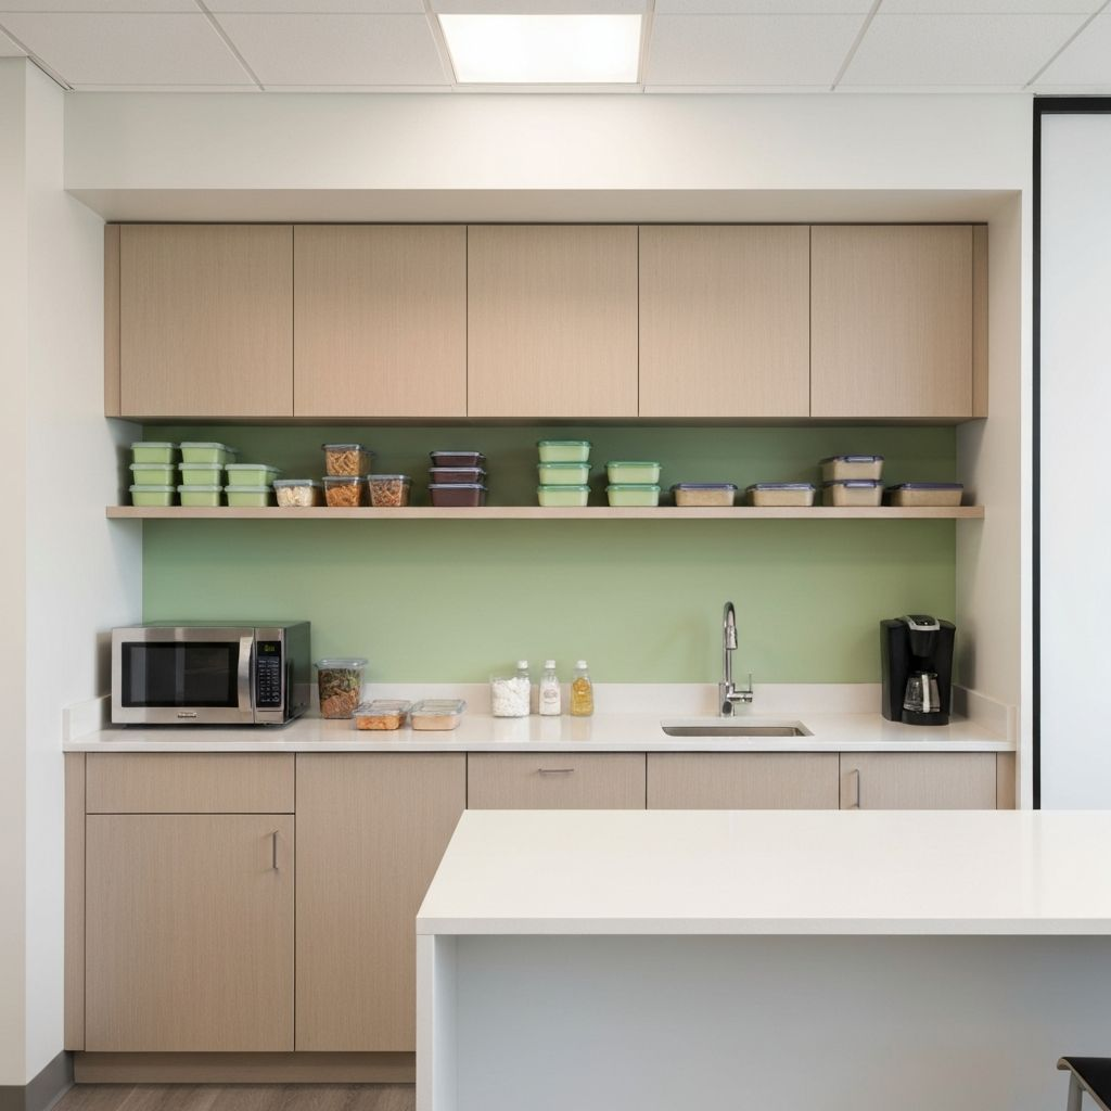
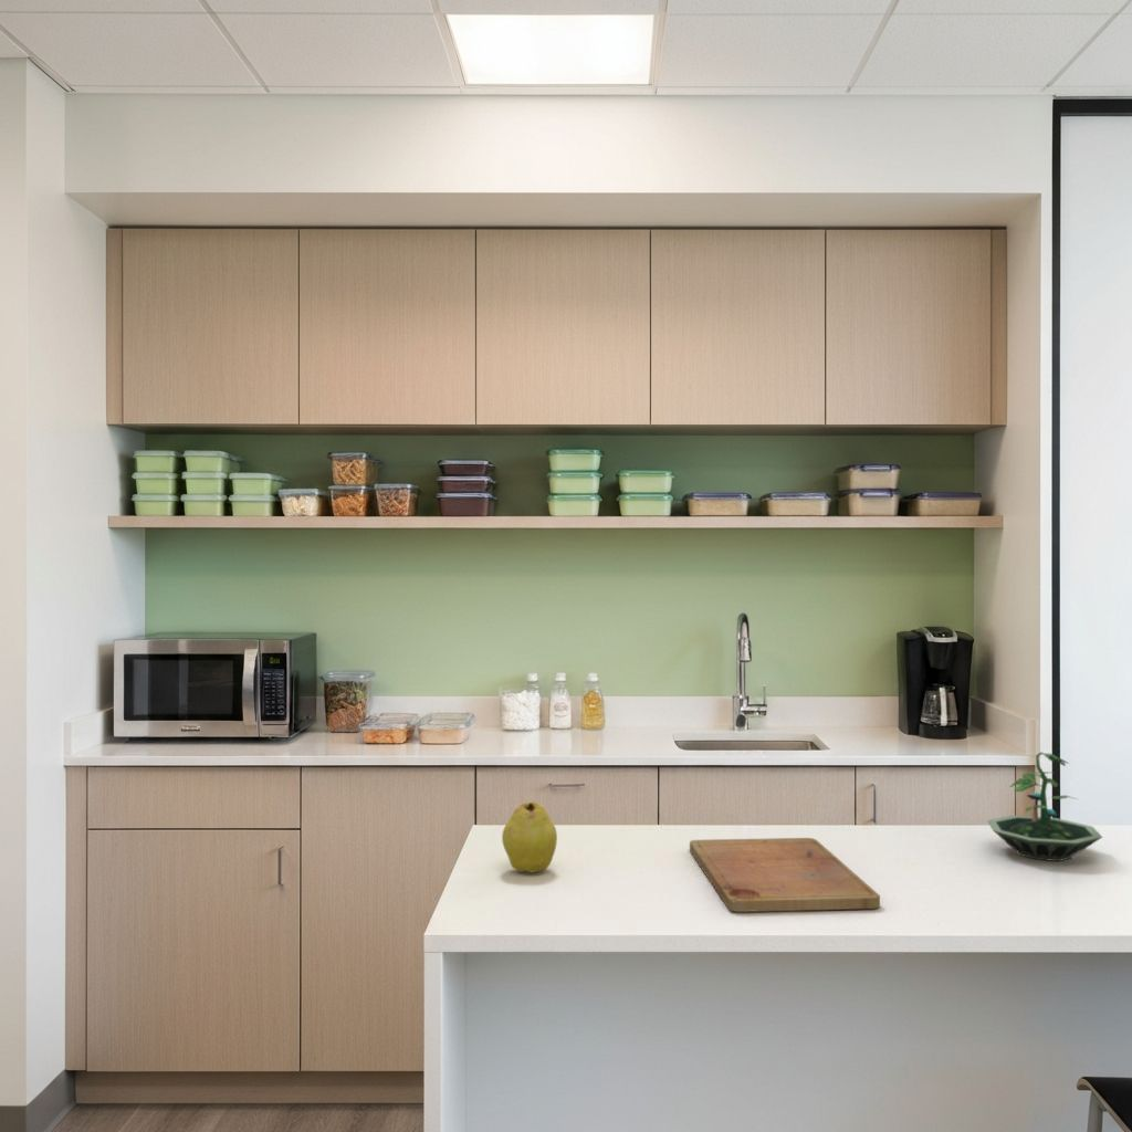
+ fruit (530, 835)
+ terrarium (1042, 772)
+ cutting board (776, 870)
